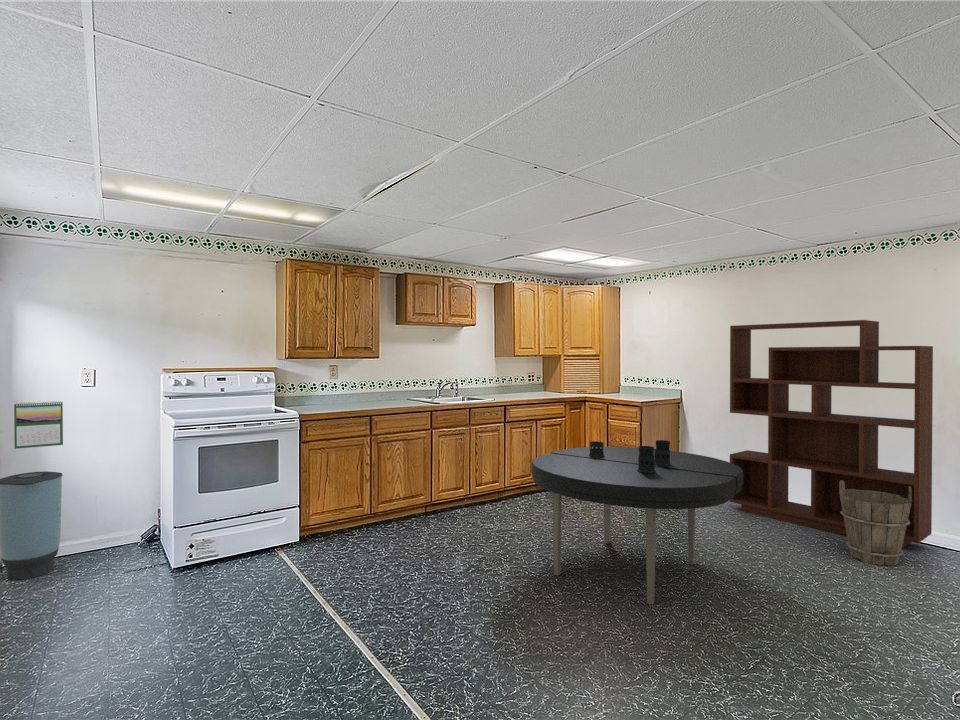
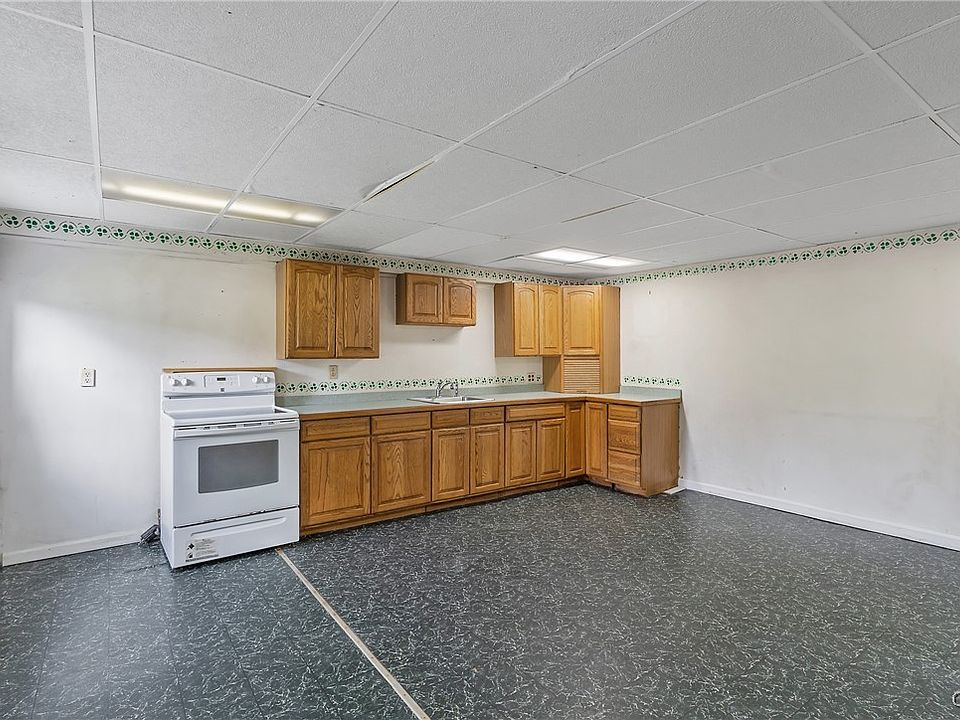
- trash can (31, 522)
- bookshelf (821, 423)
- calendar (39, 423)
- bucket (874, 520)
- dining table (632, 506)
